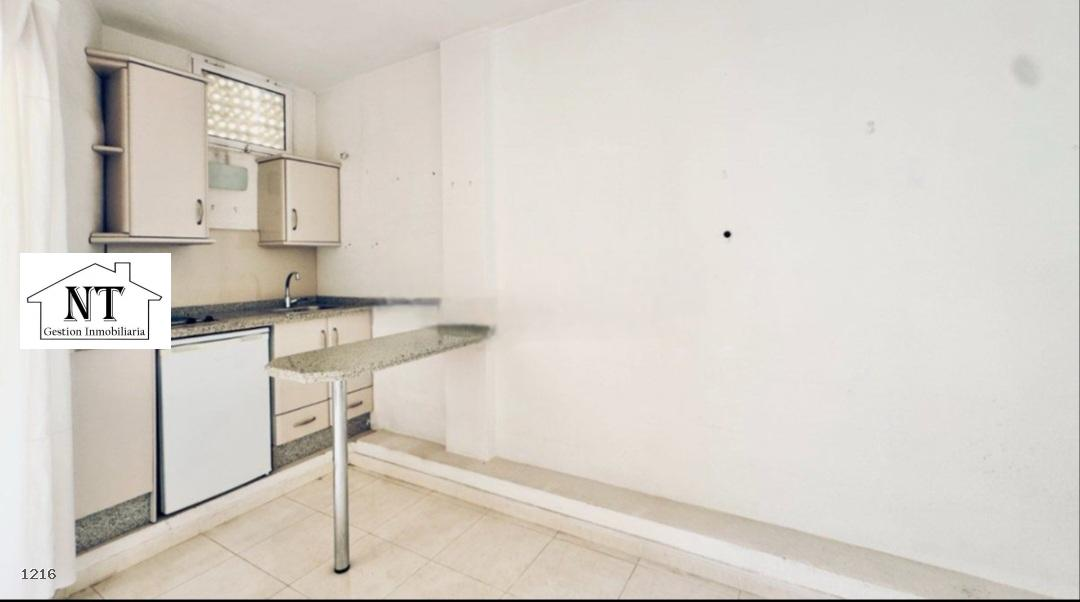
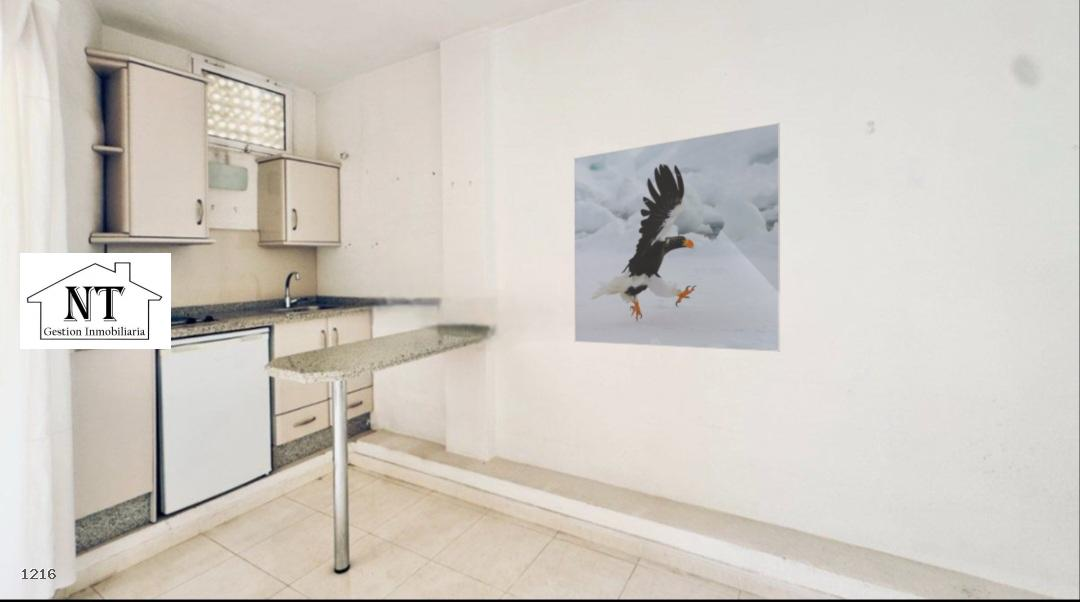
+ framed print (666, 244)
